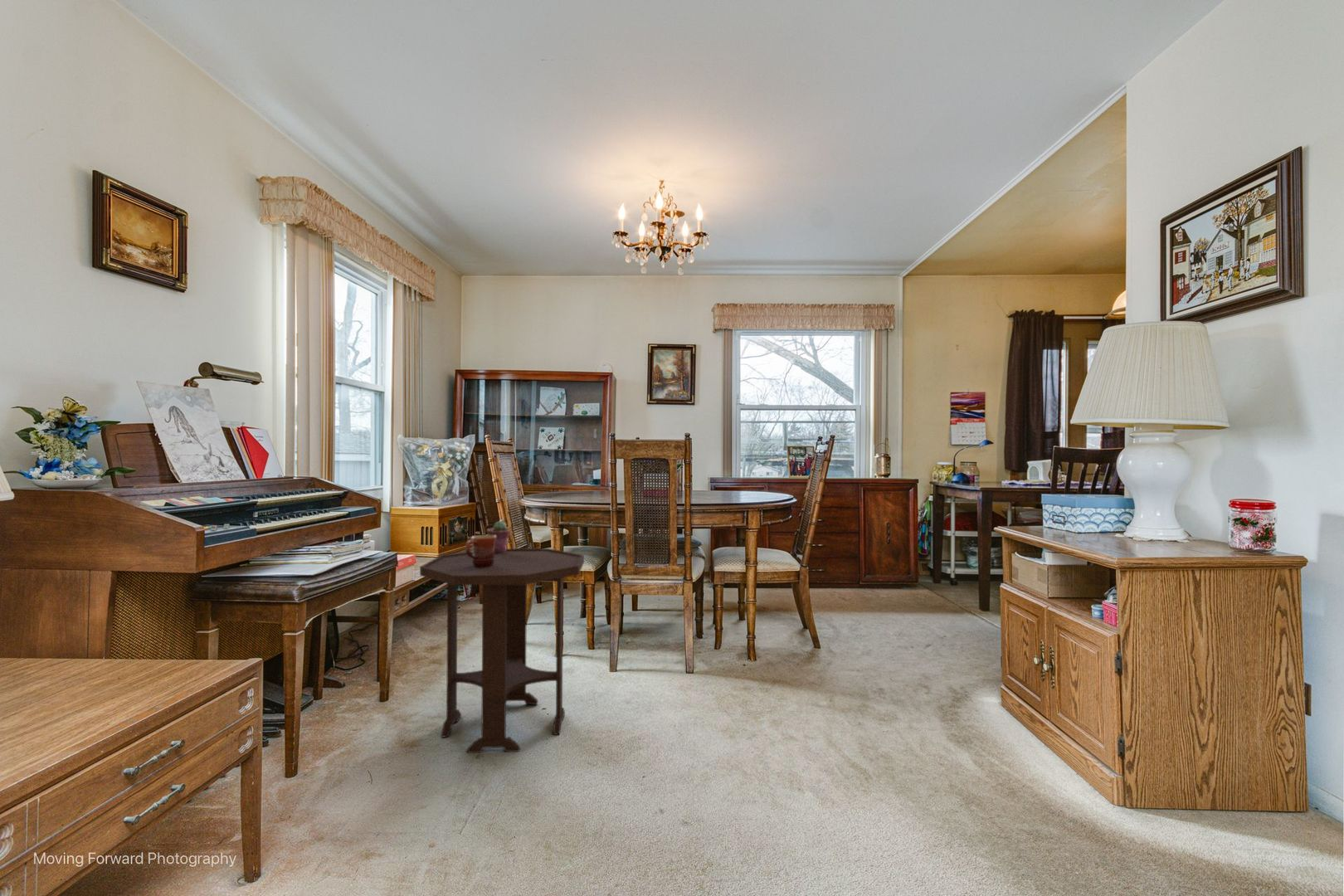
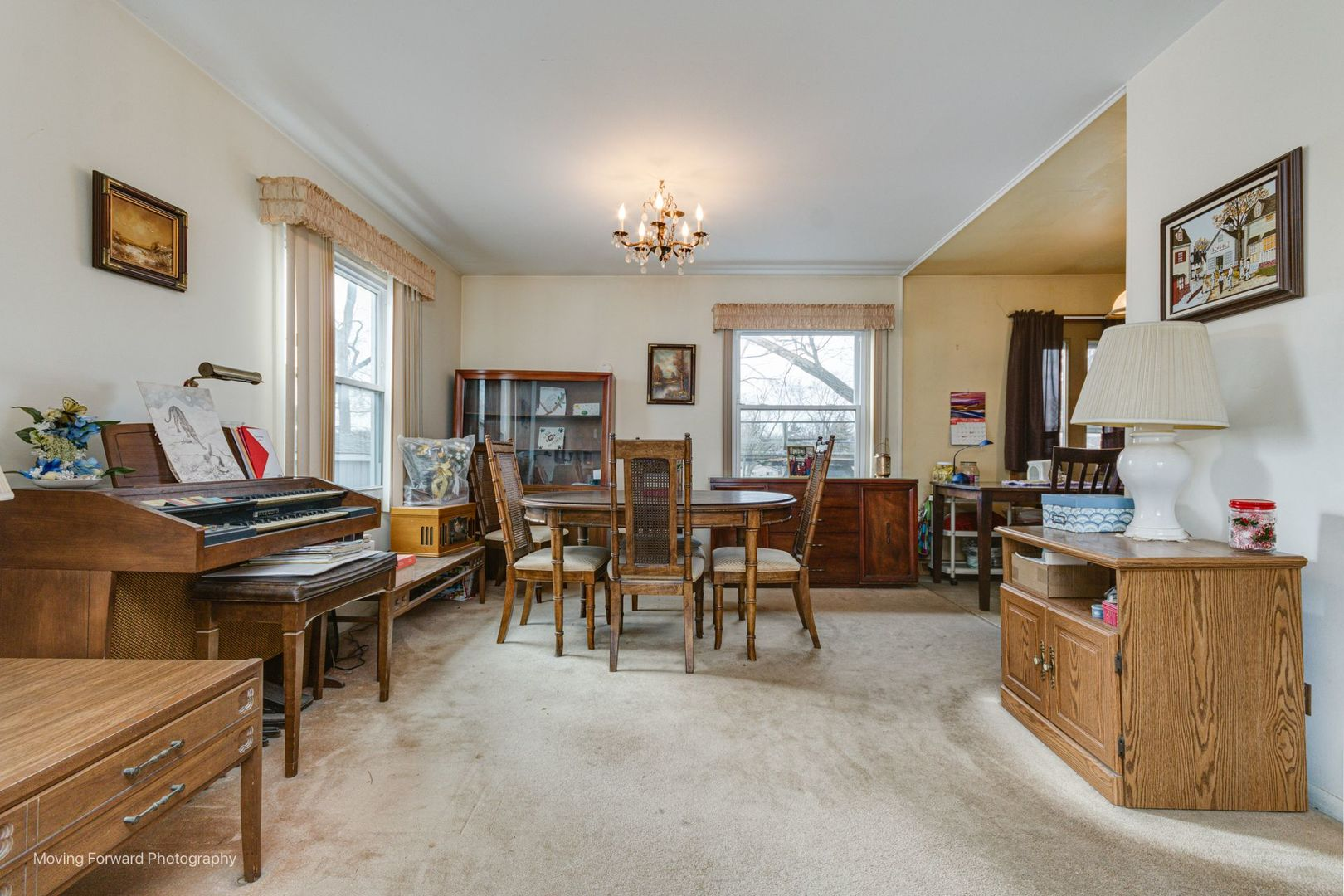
- side table (506, 642)
- mug (480, 549)
- potted succulent (499, 535)
